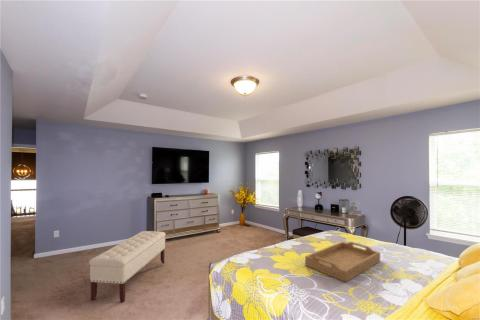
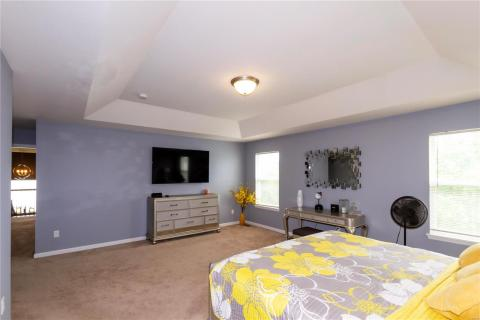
- serving tray (343, 257)
- bench (133, 260)
